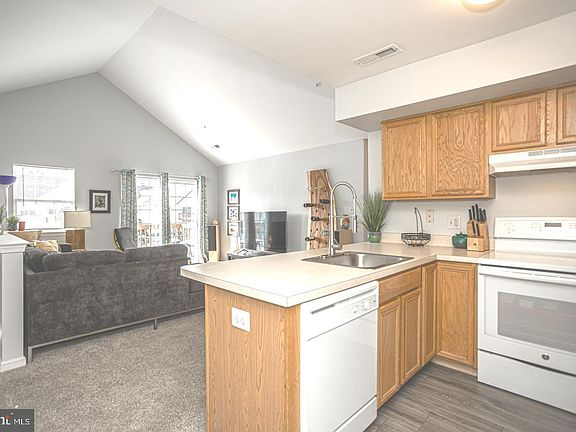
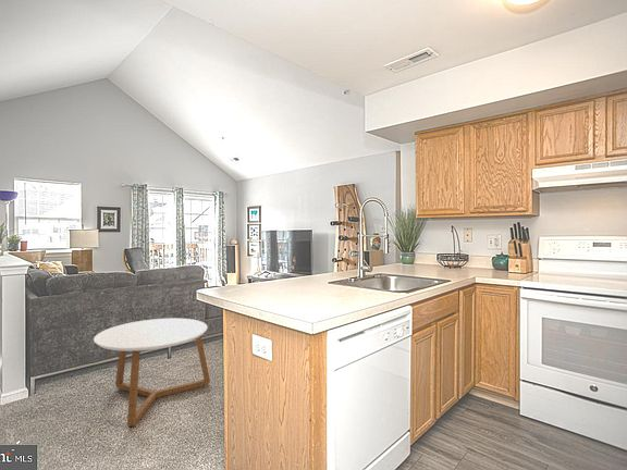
+ coffee table (138, 363)
